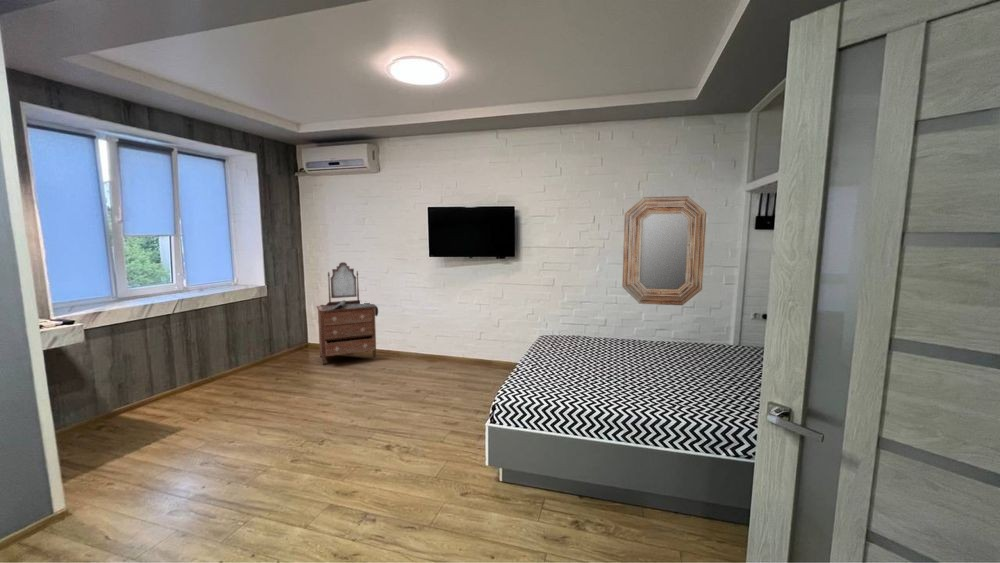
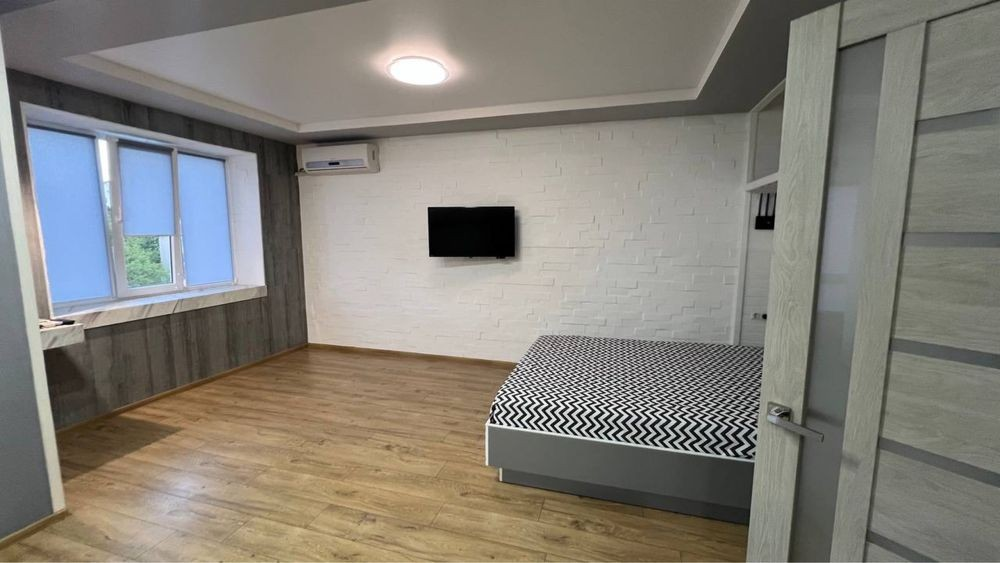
- home mirror (663, 251)
- dresser (346, 311)
